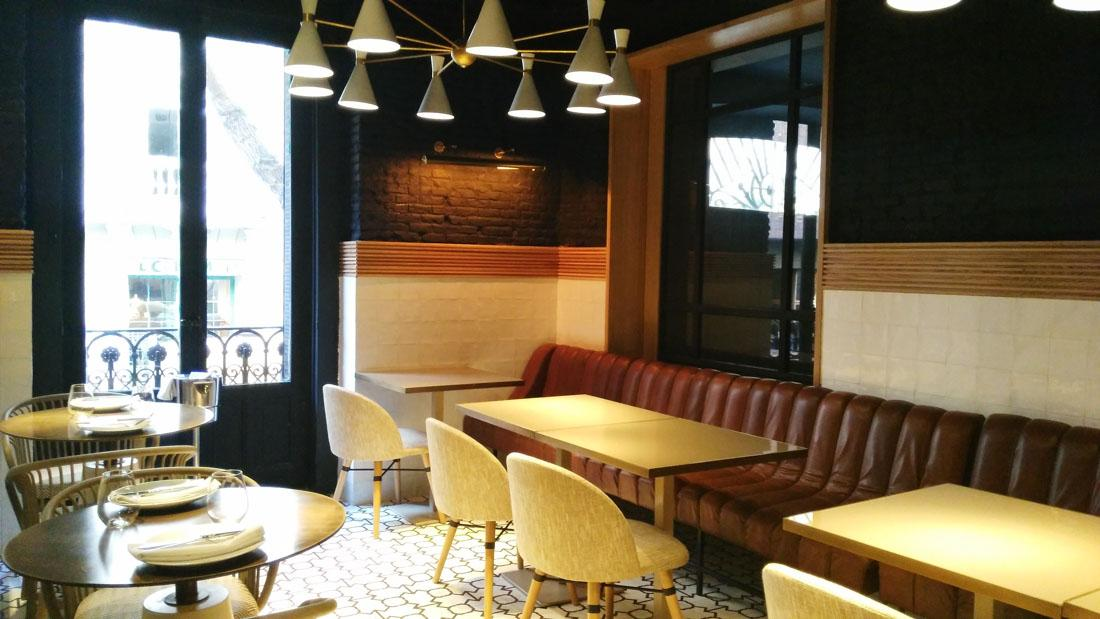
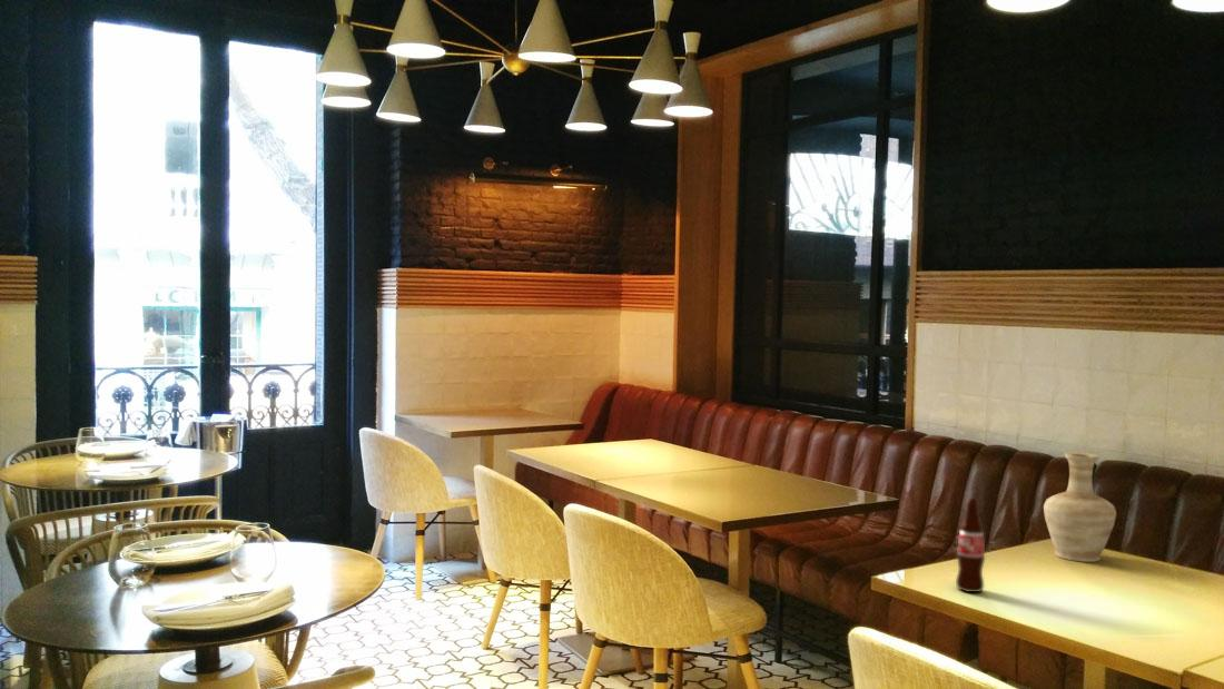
+ vase (1079, 505)
+ bottle (970, 544)
